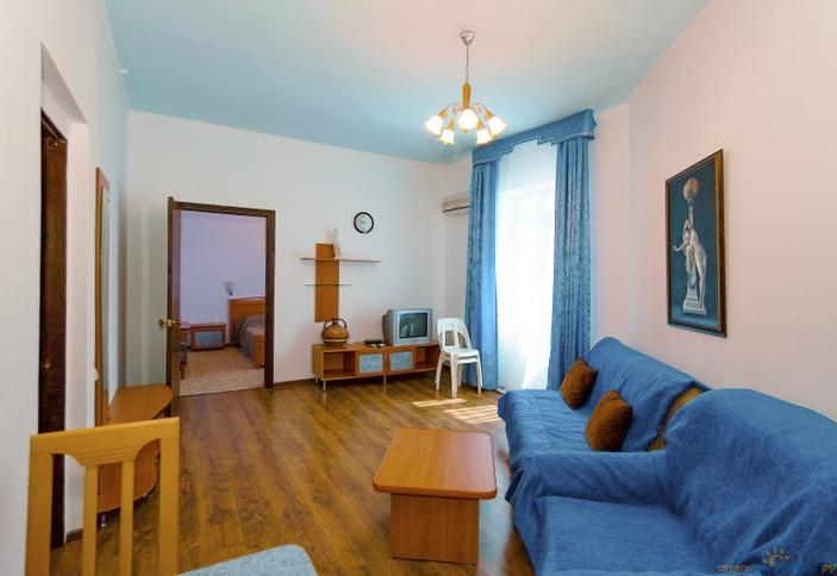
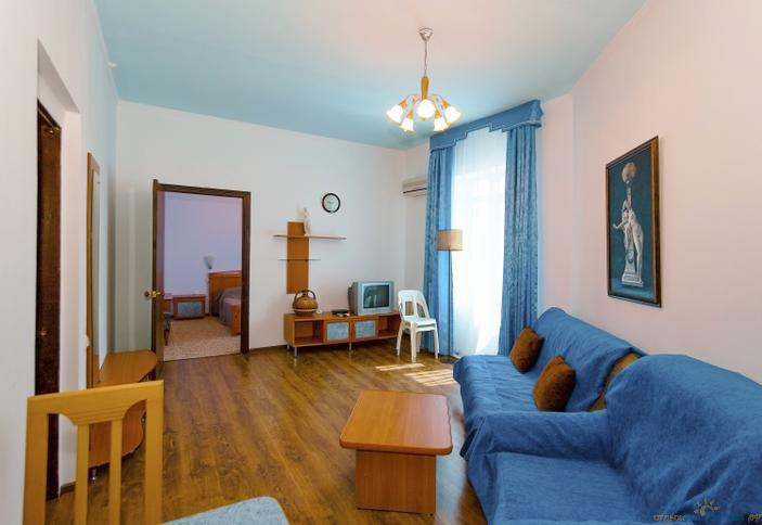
+ floor lamp (449, 295)
